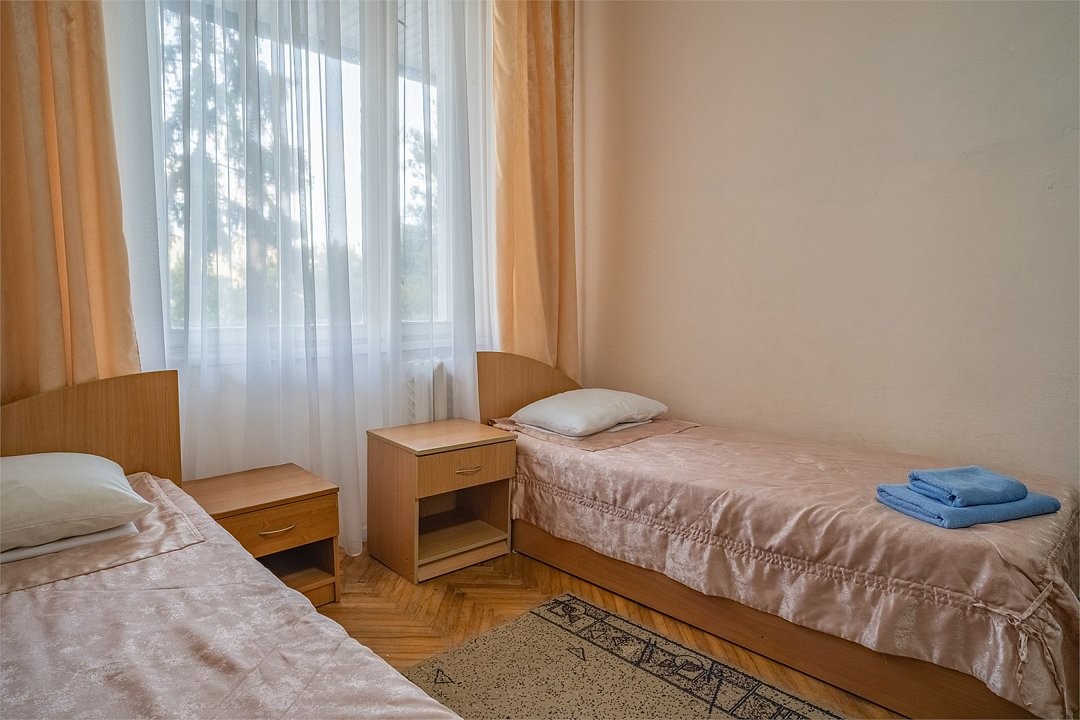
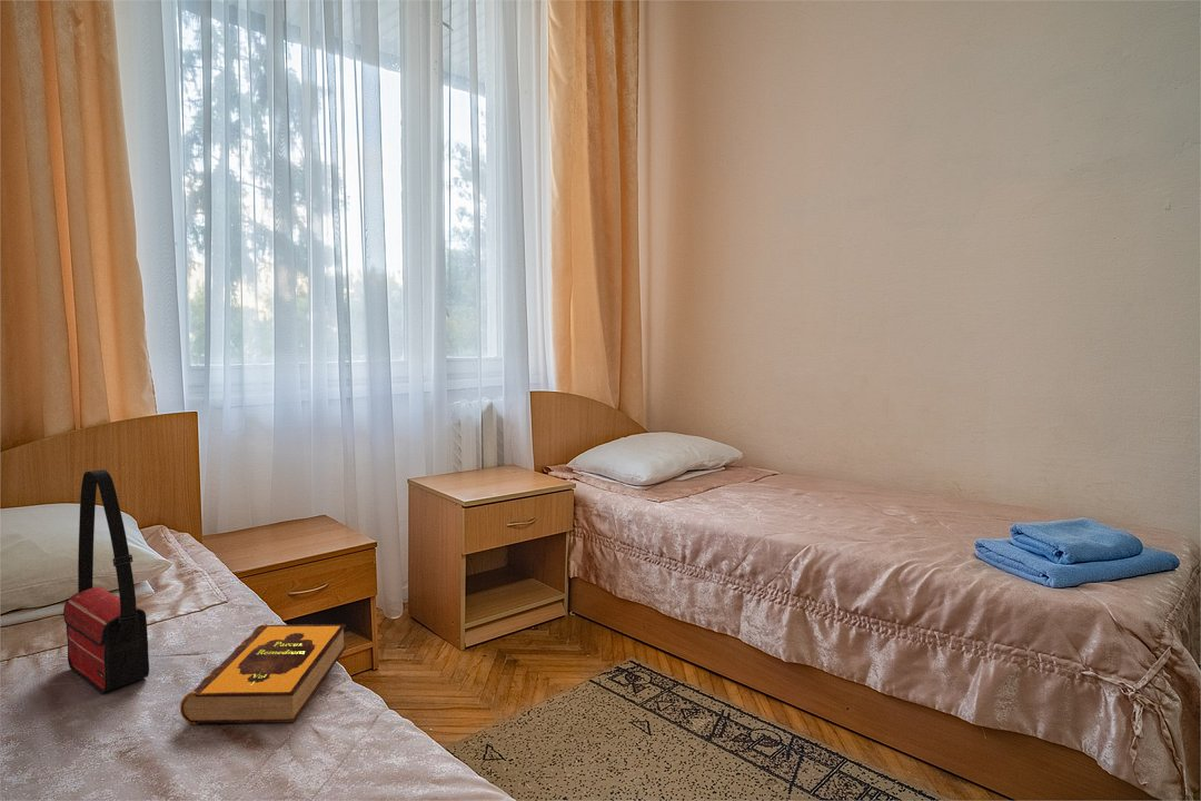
+ hardback book (271, 668)
+ shoulder bag (92, 573)
